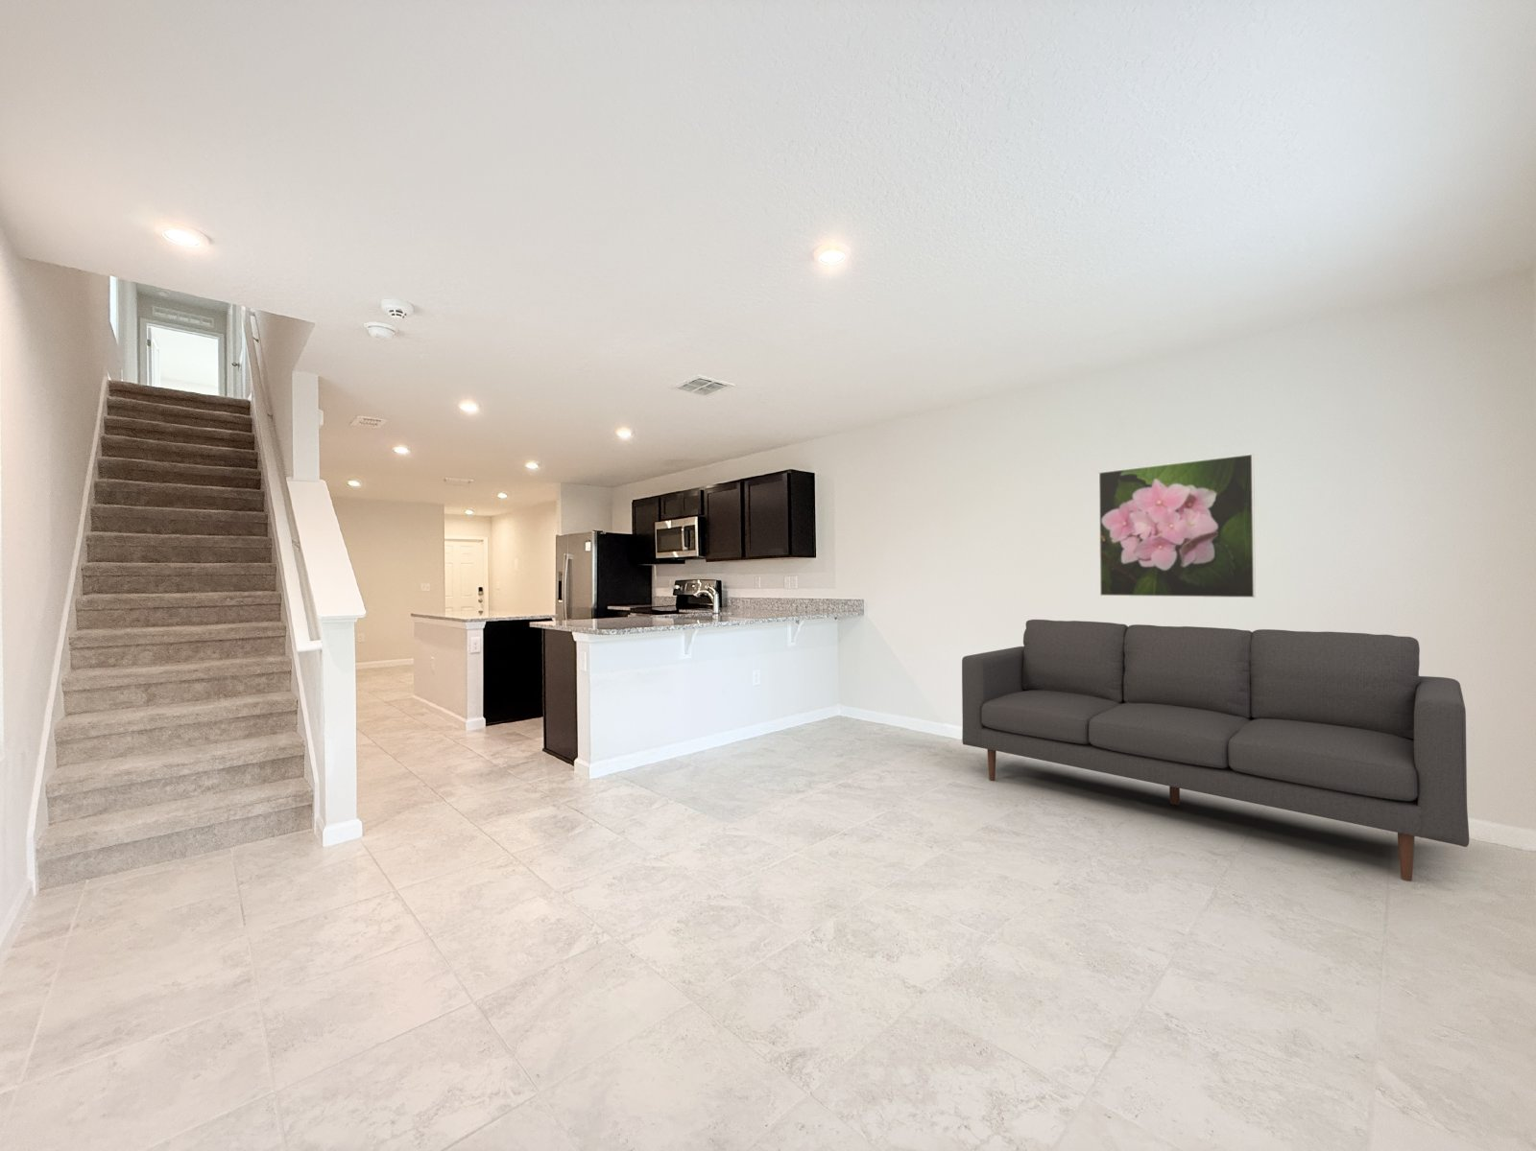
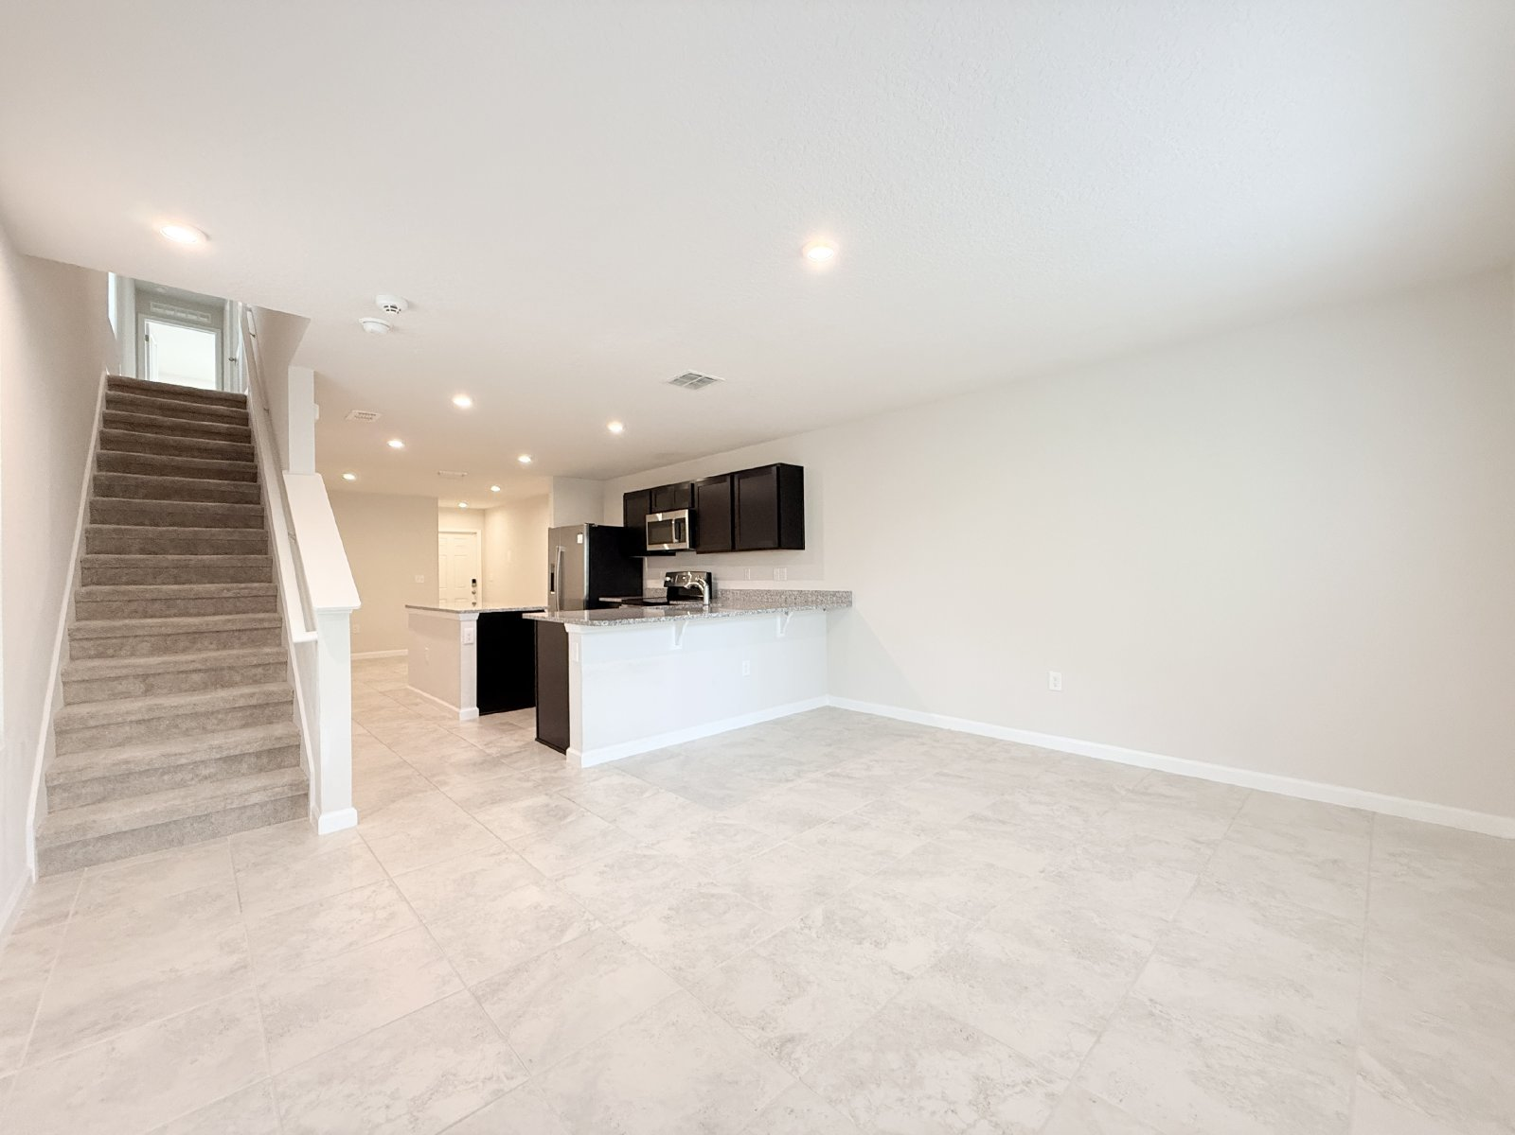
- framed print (1171, 530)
- sofa (1174, 716)
